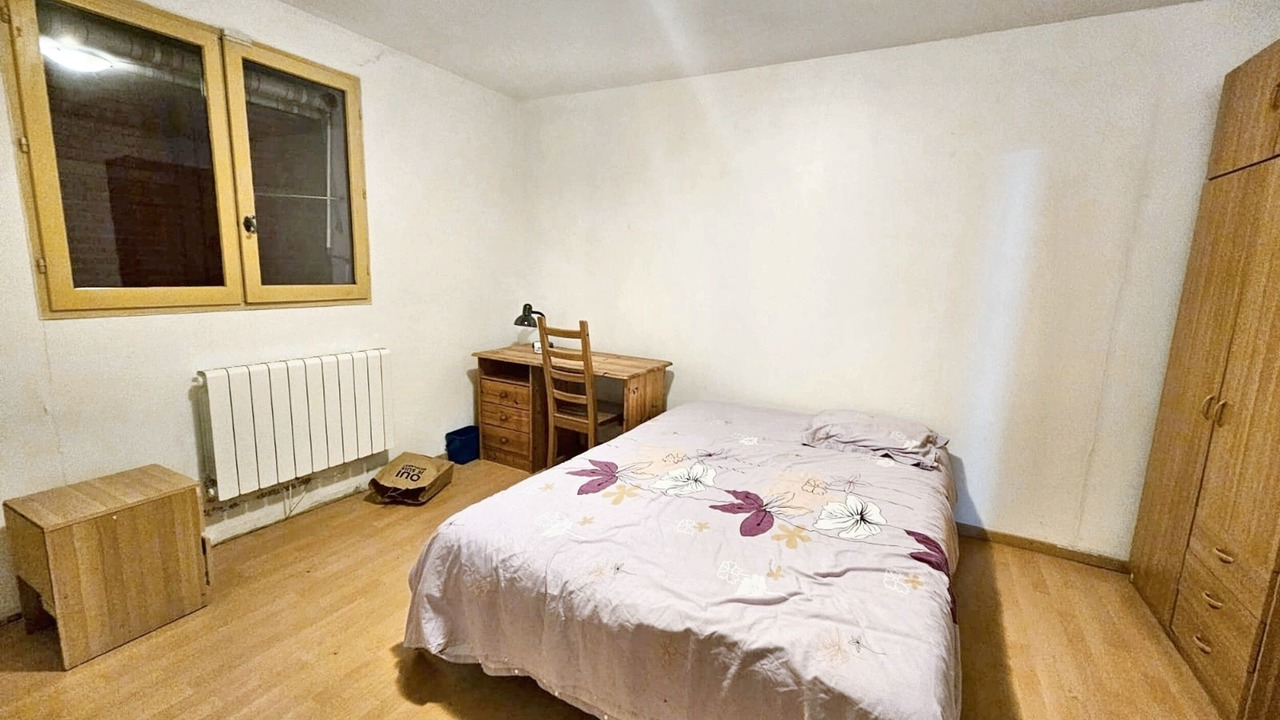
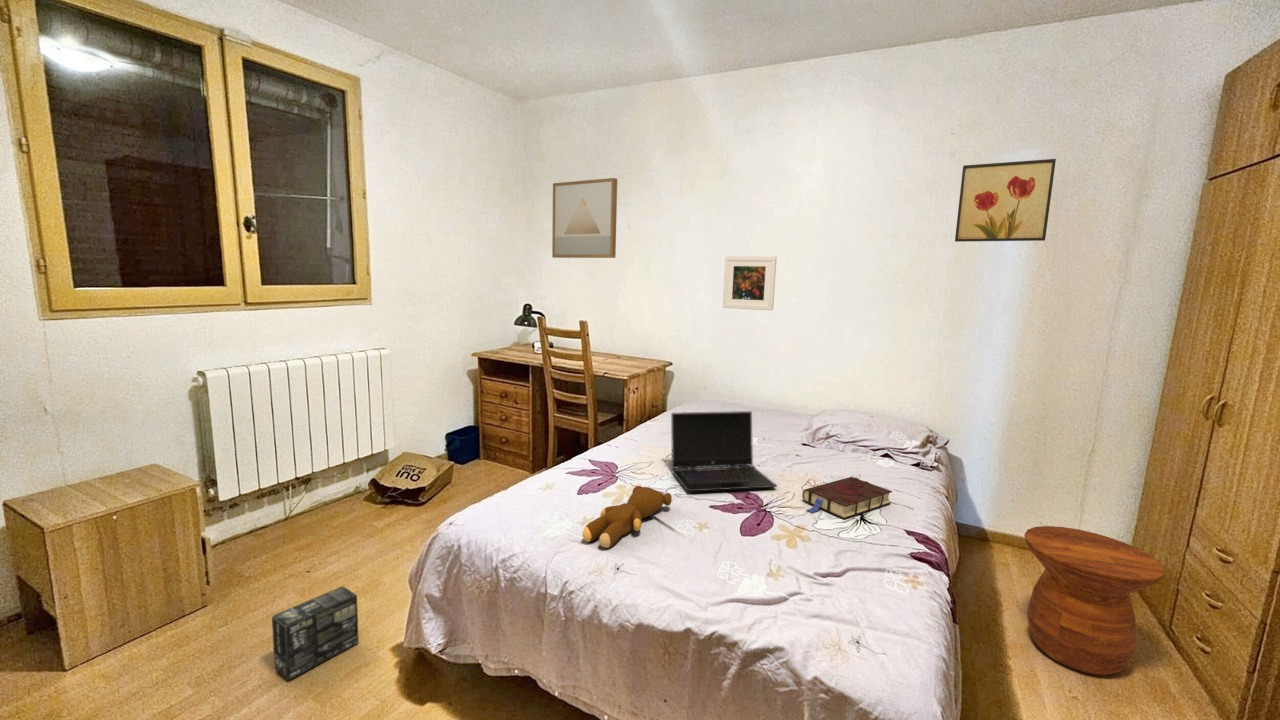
+ laptop computer (721, 449)
+ box (317, 630)
+ wall art (1002, 202)
+ wall art (583, 219)
+ book (842, 497)
+ side table (1082, 601)
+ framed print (748, 283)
+ teddy bear (627, 513)
